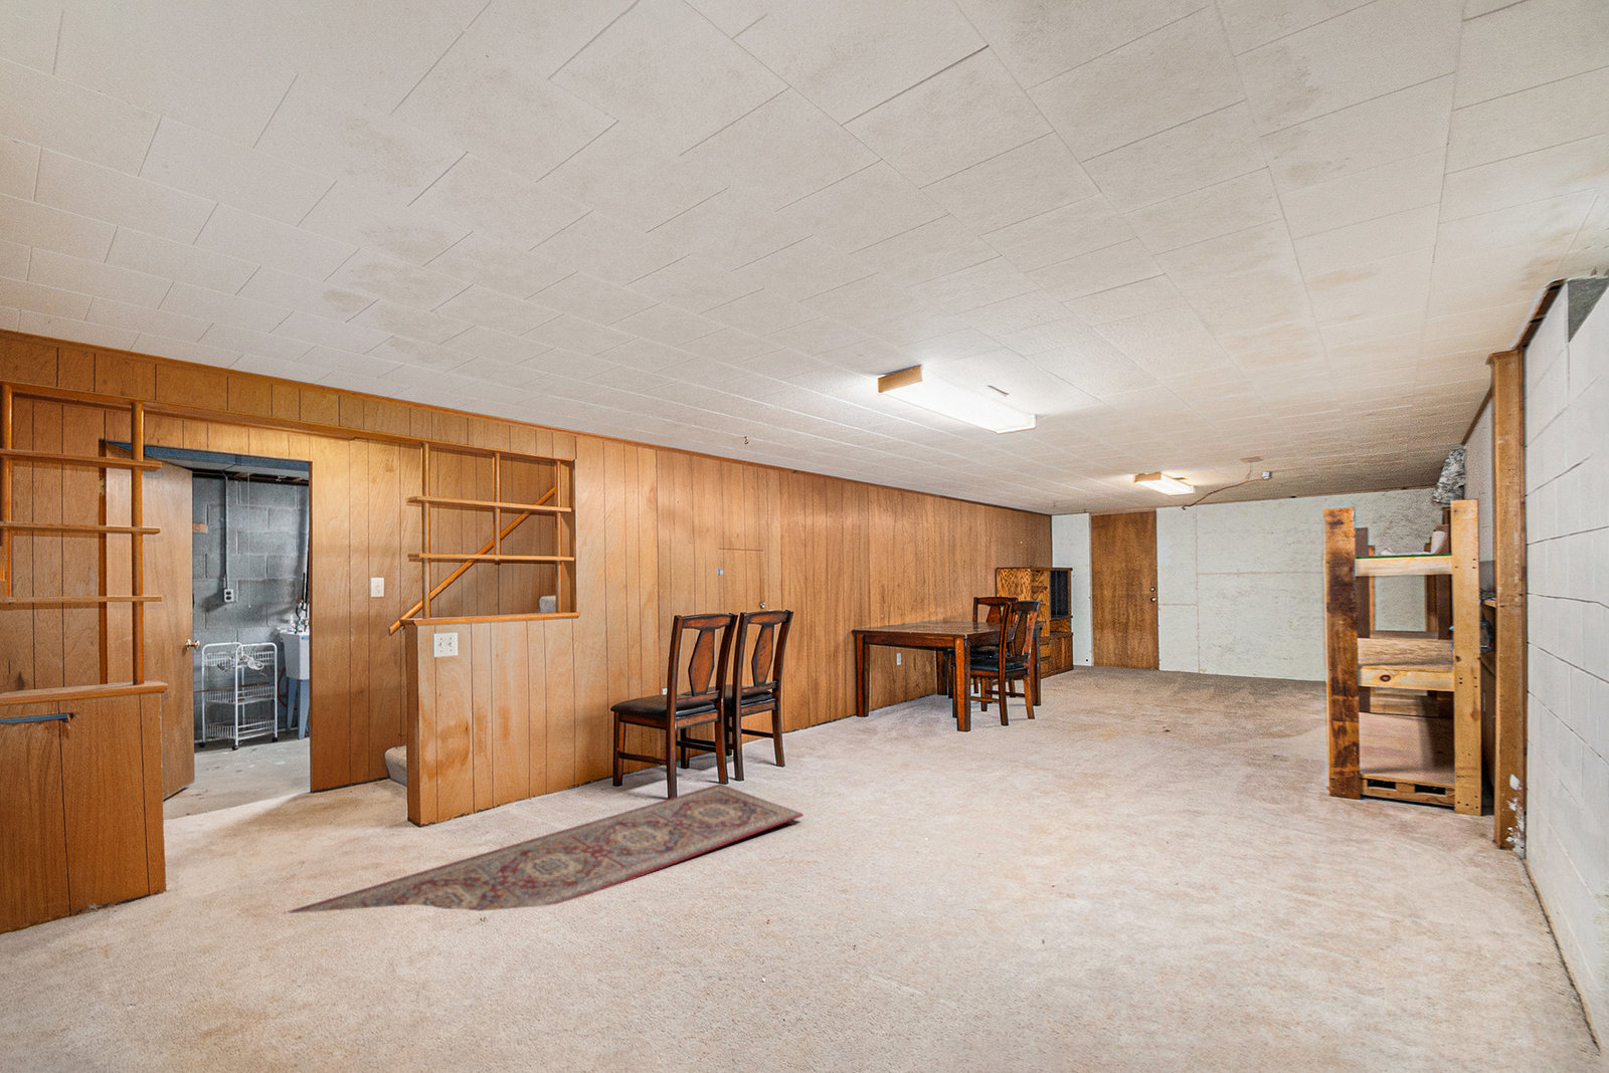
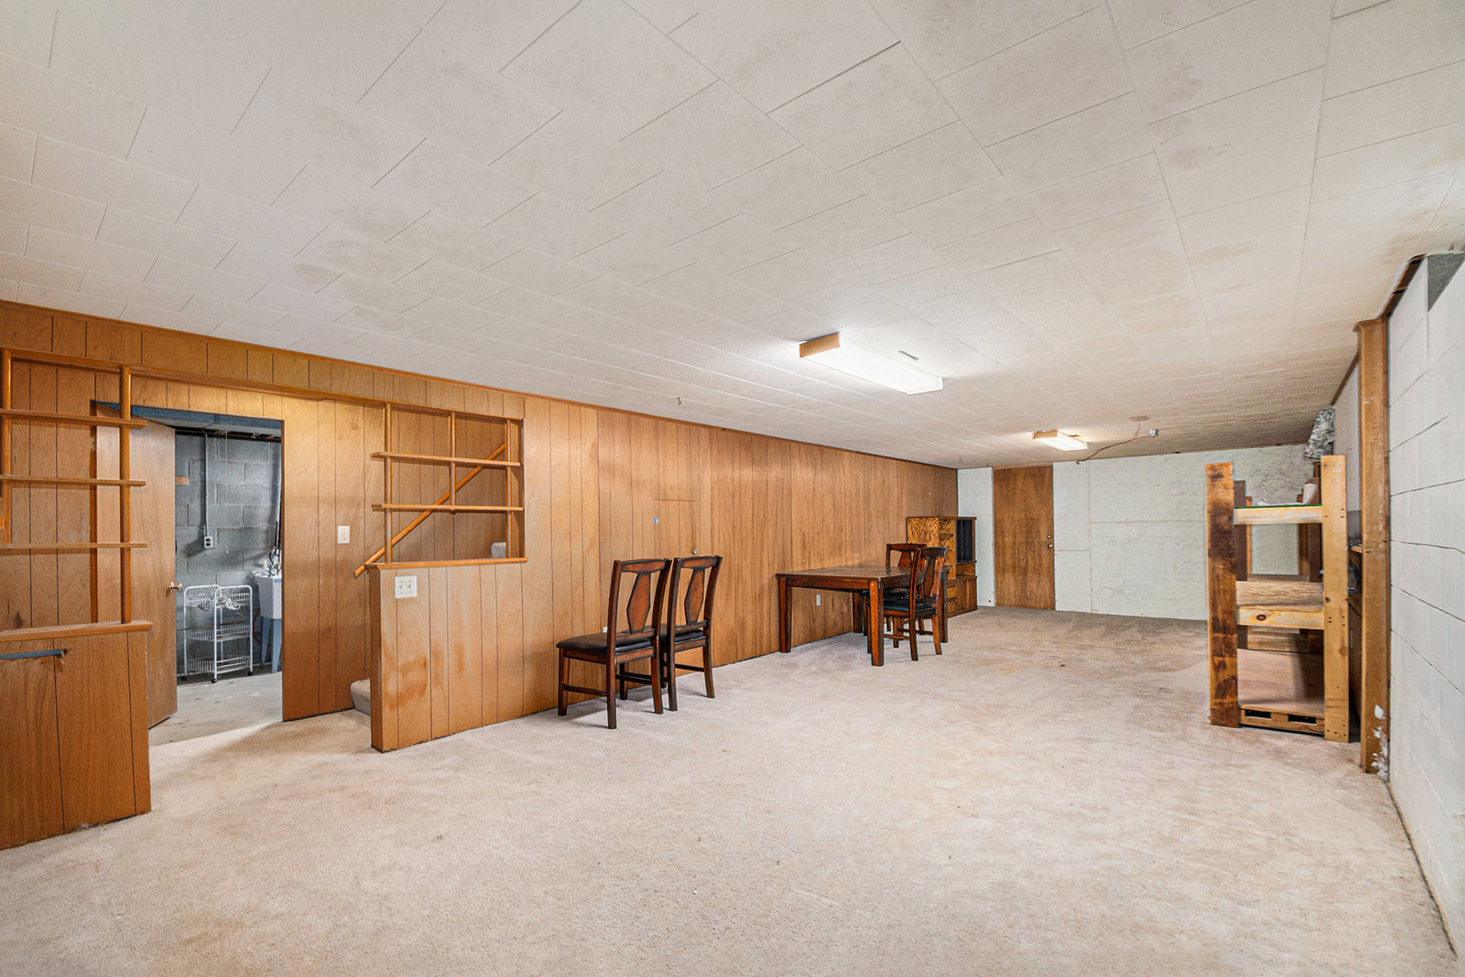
- rug (549, 867)
